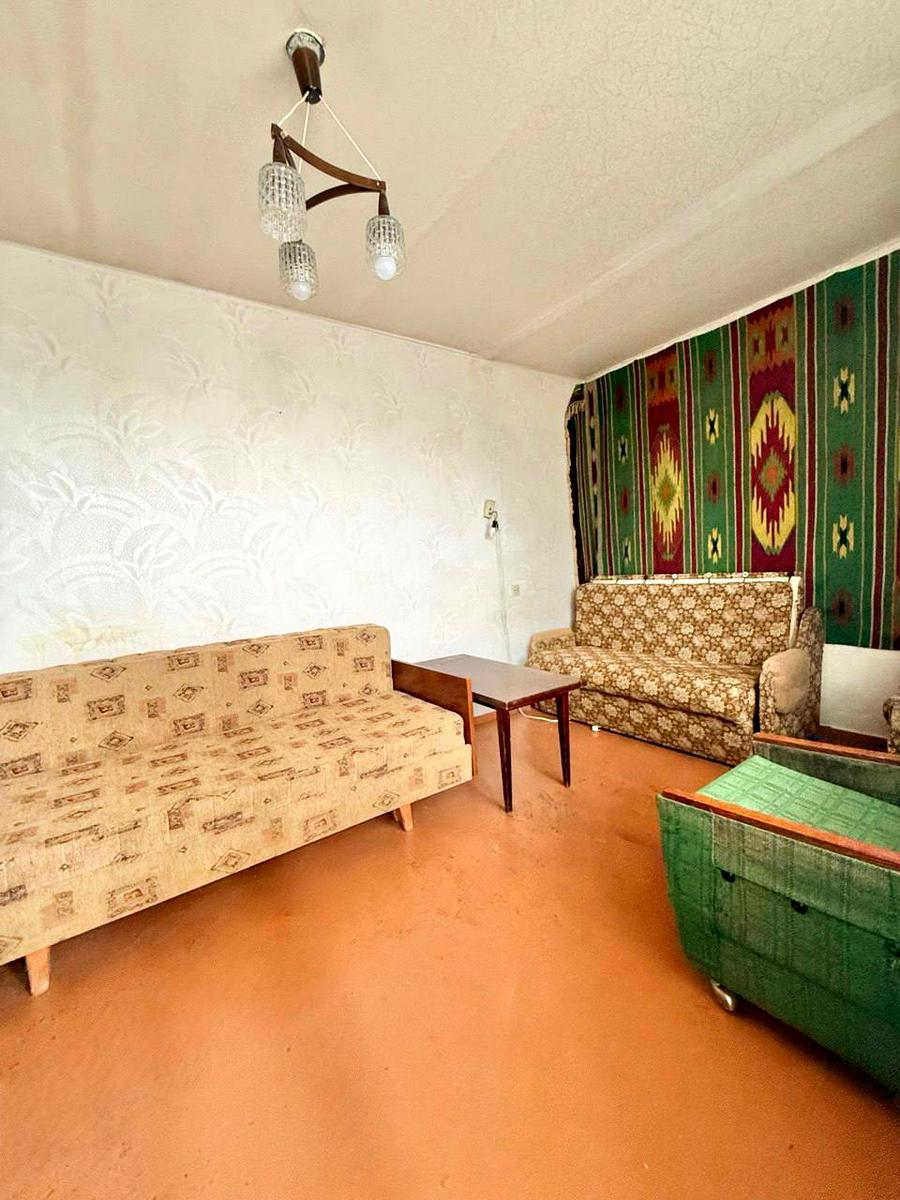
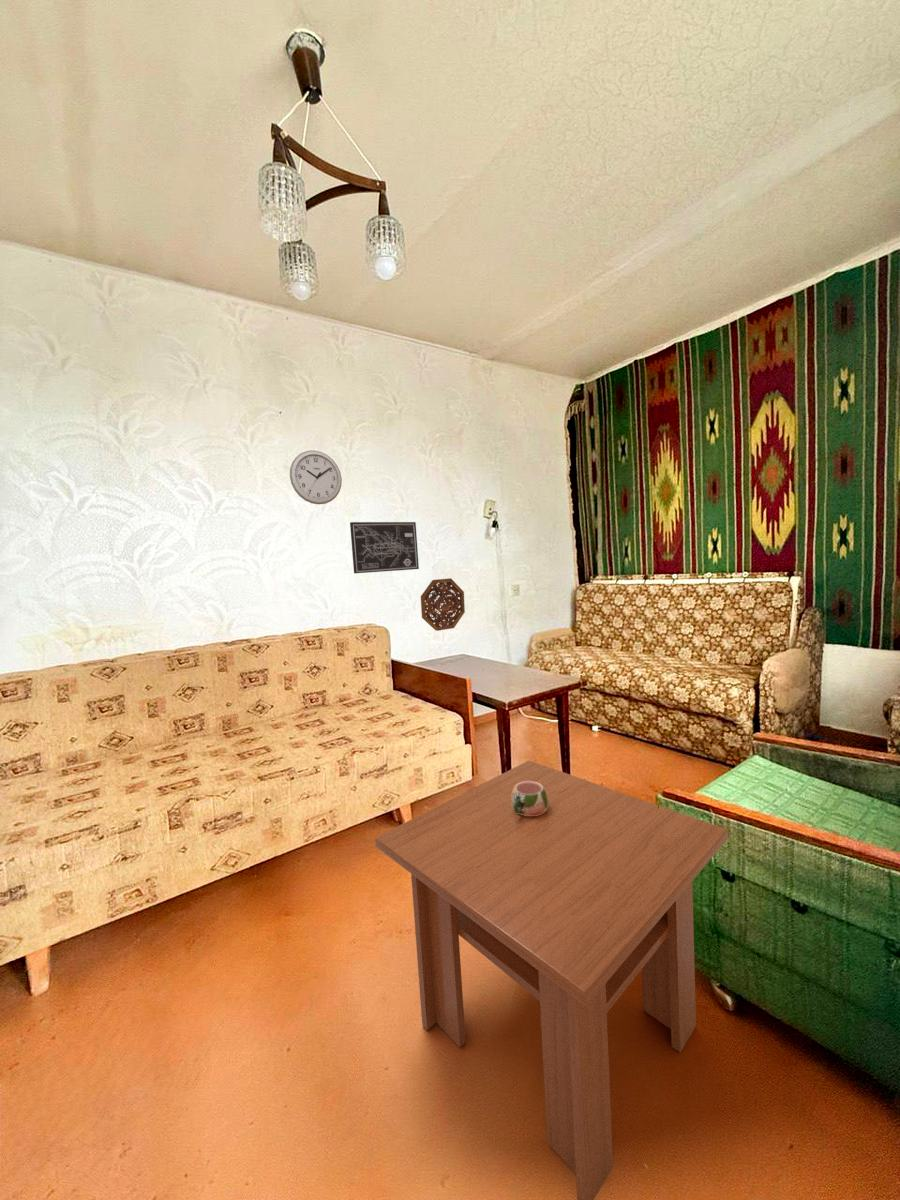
+ wall art (385, 546)
+ mug (527, 799)
+ decorative platter (443, 604)
+ wall clock (316, 477)
+ coffee table (551, 931)
